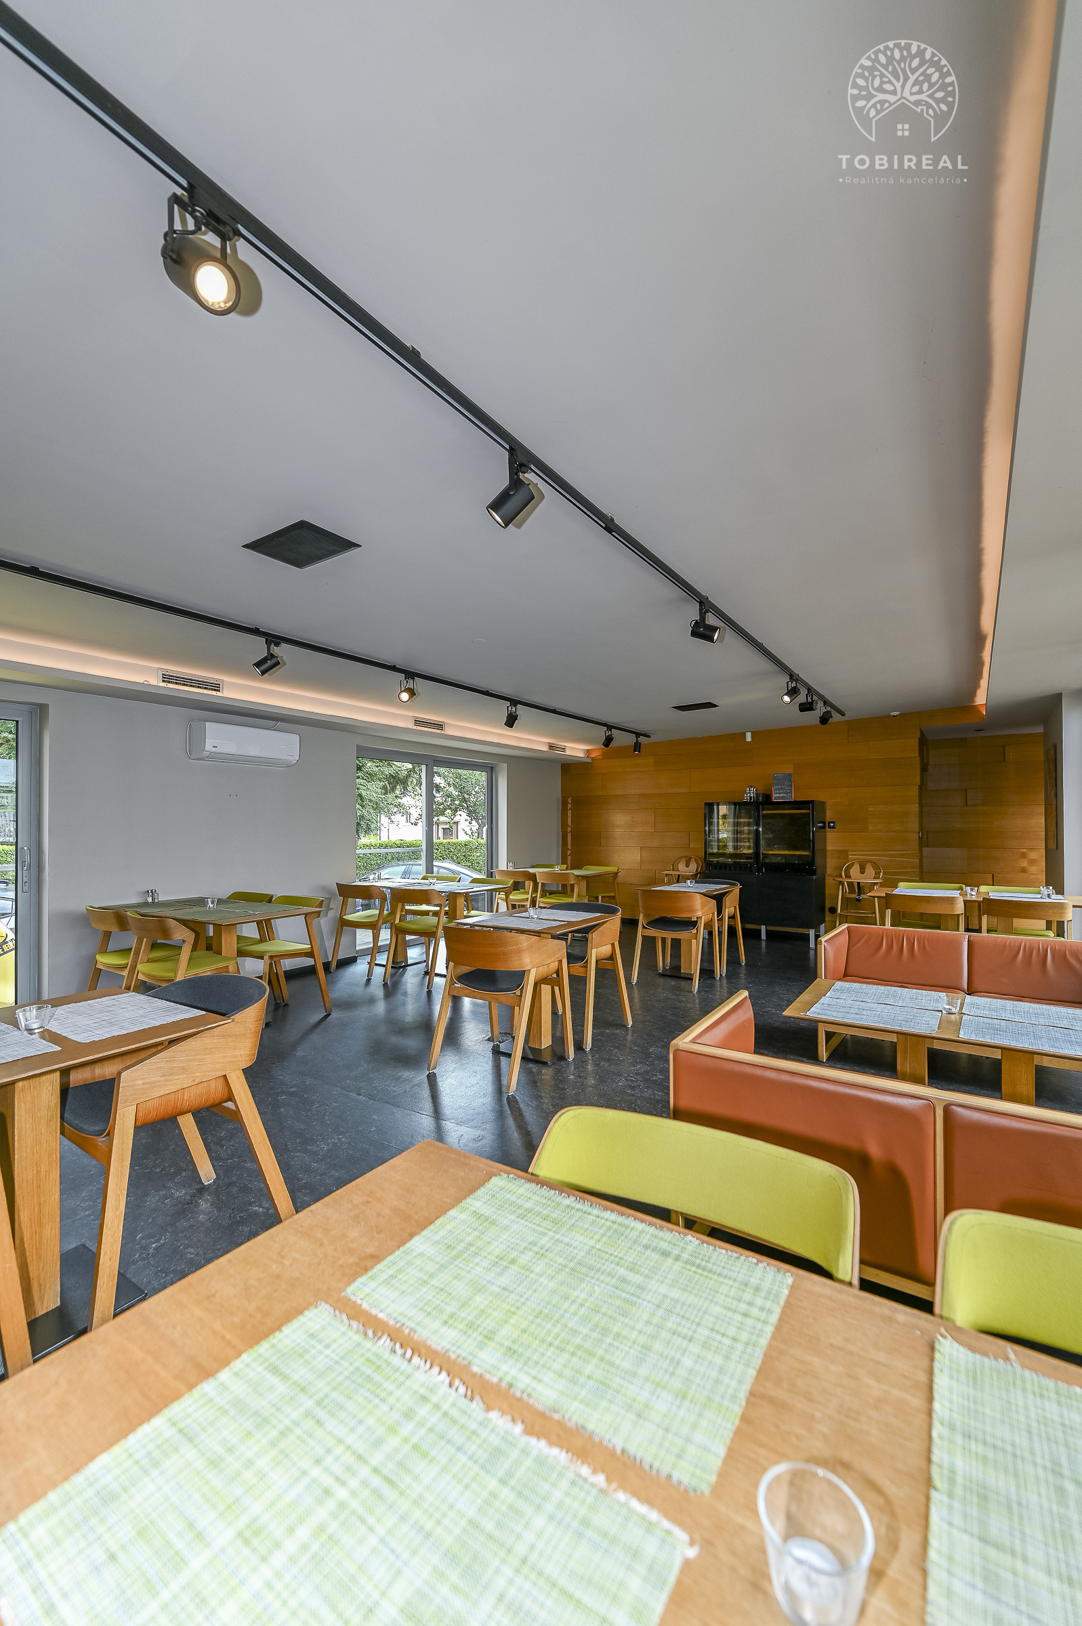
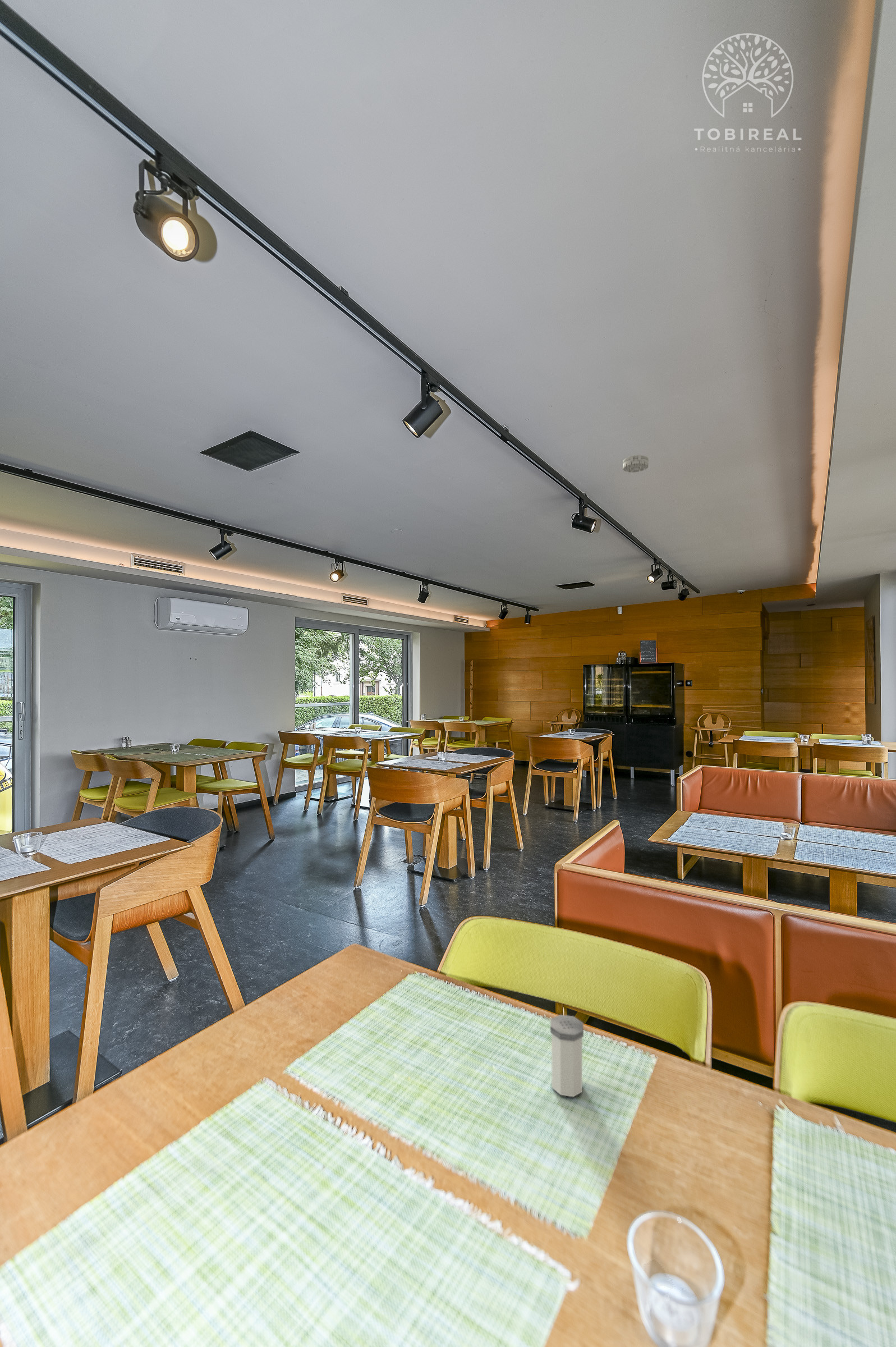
+ salt shaker (567, 1055)
+ smoke detector (635, 463)
